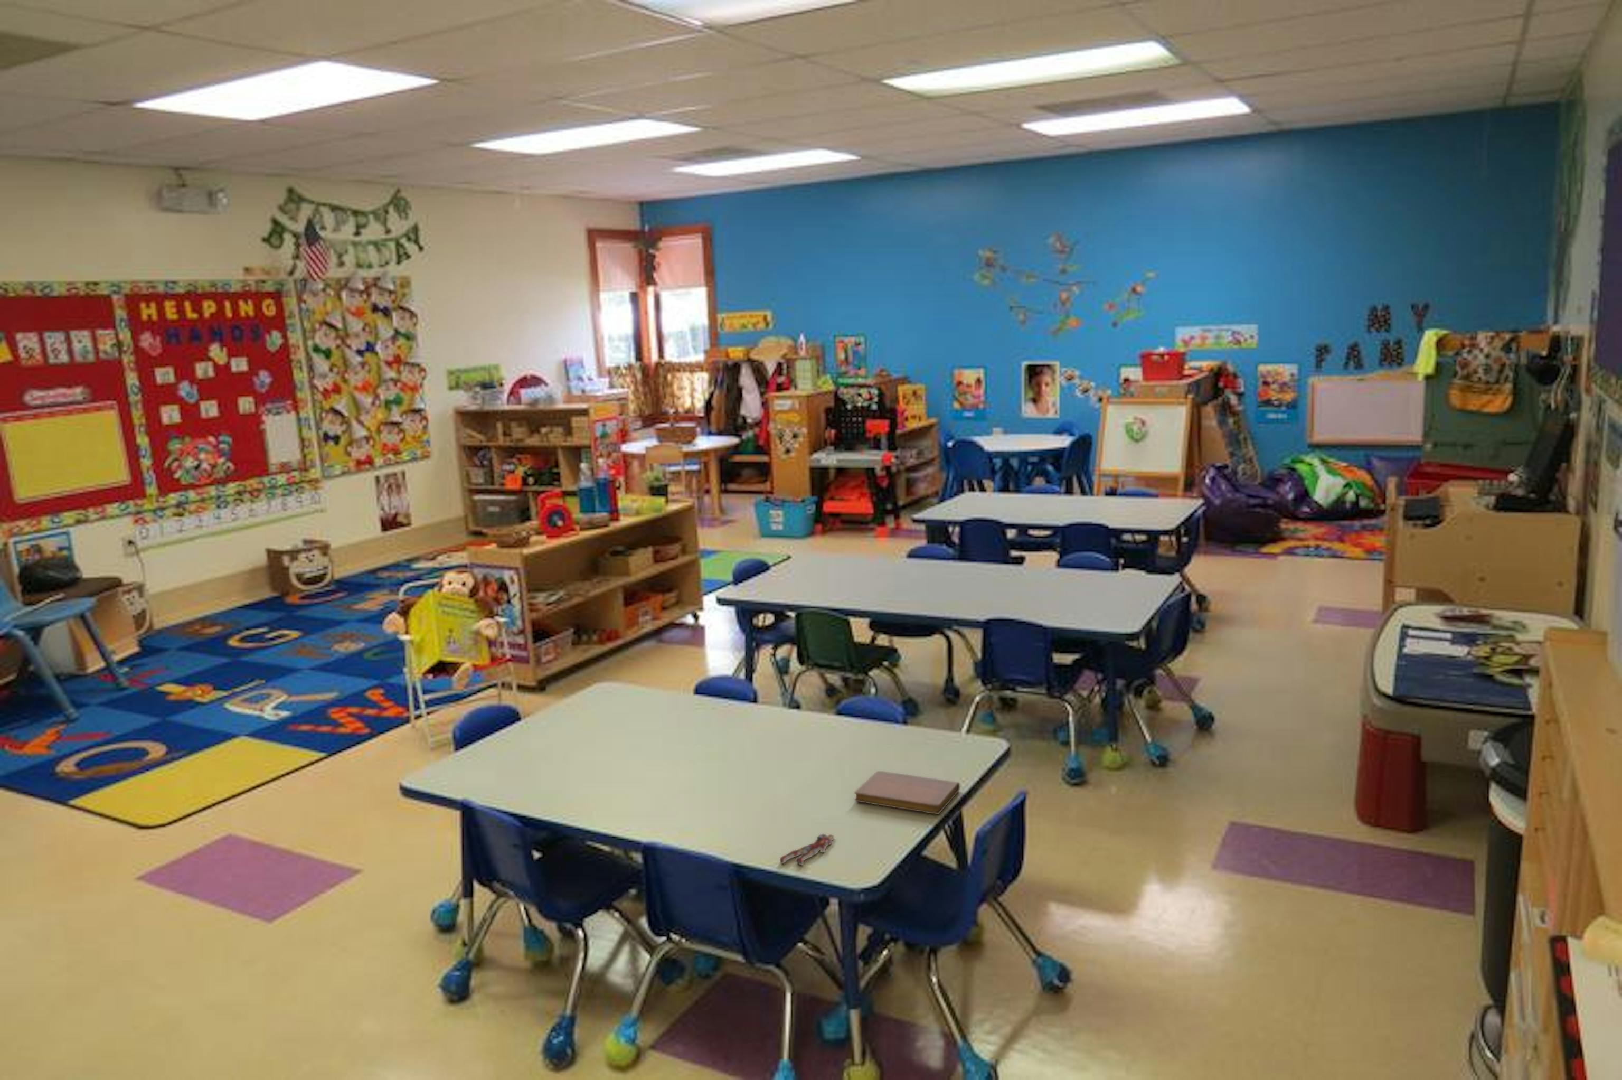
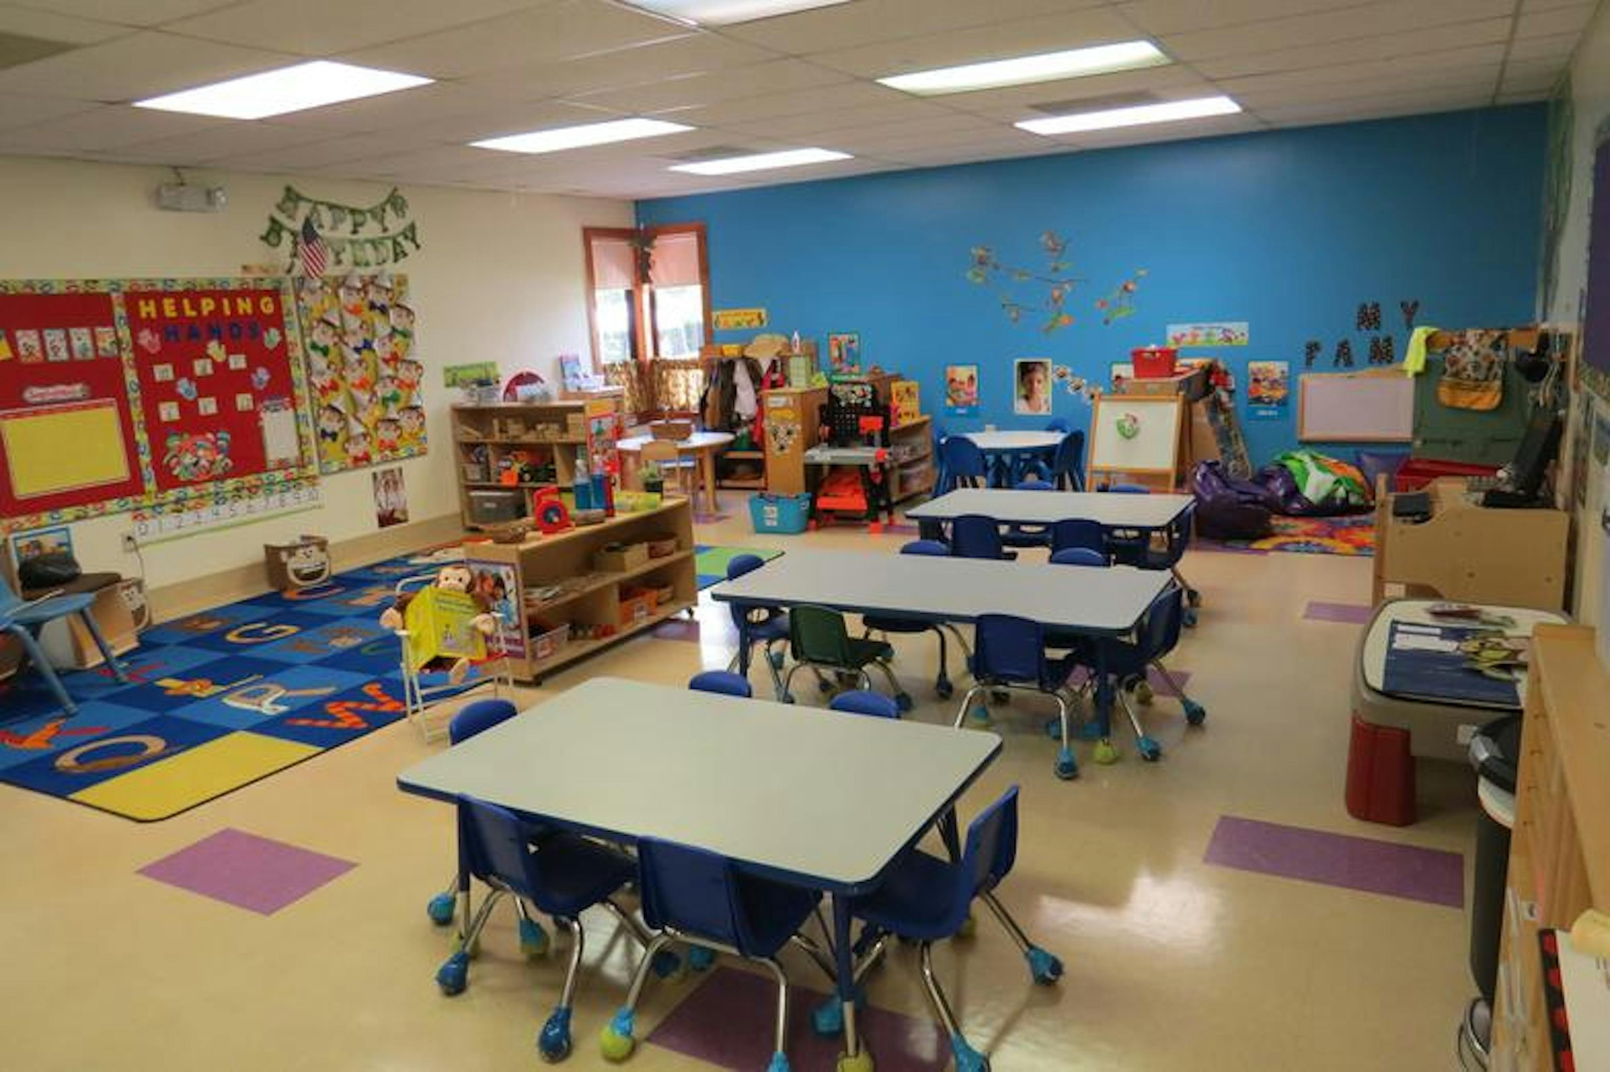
- notebook (907, 791)
- action figure (811, 850)
